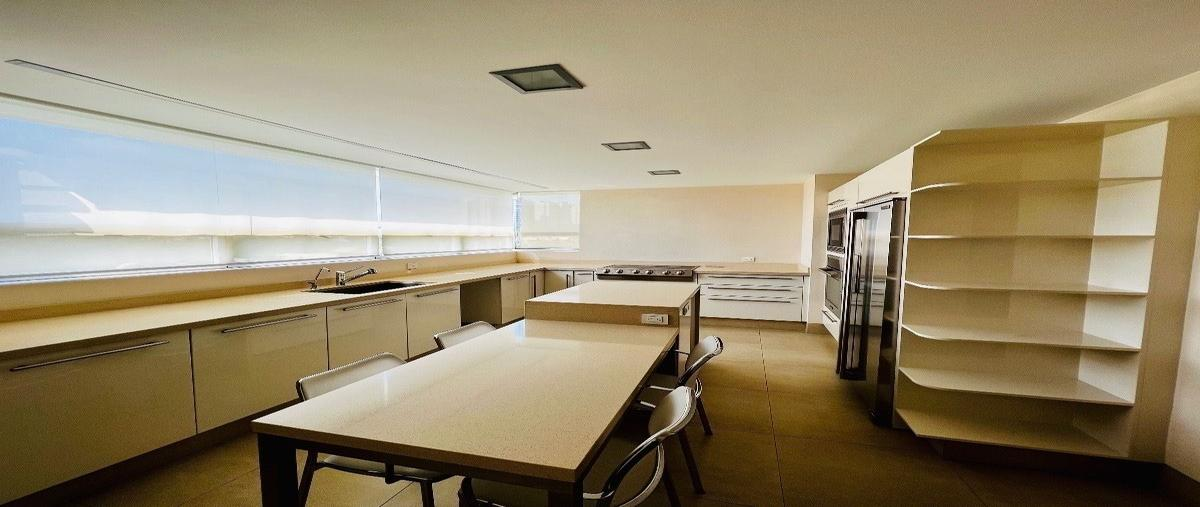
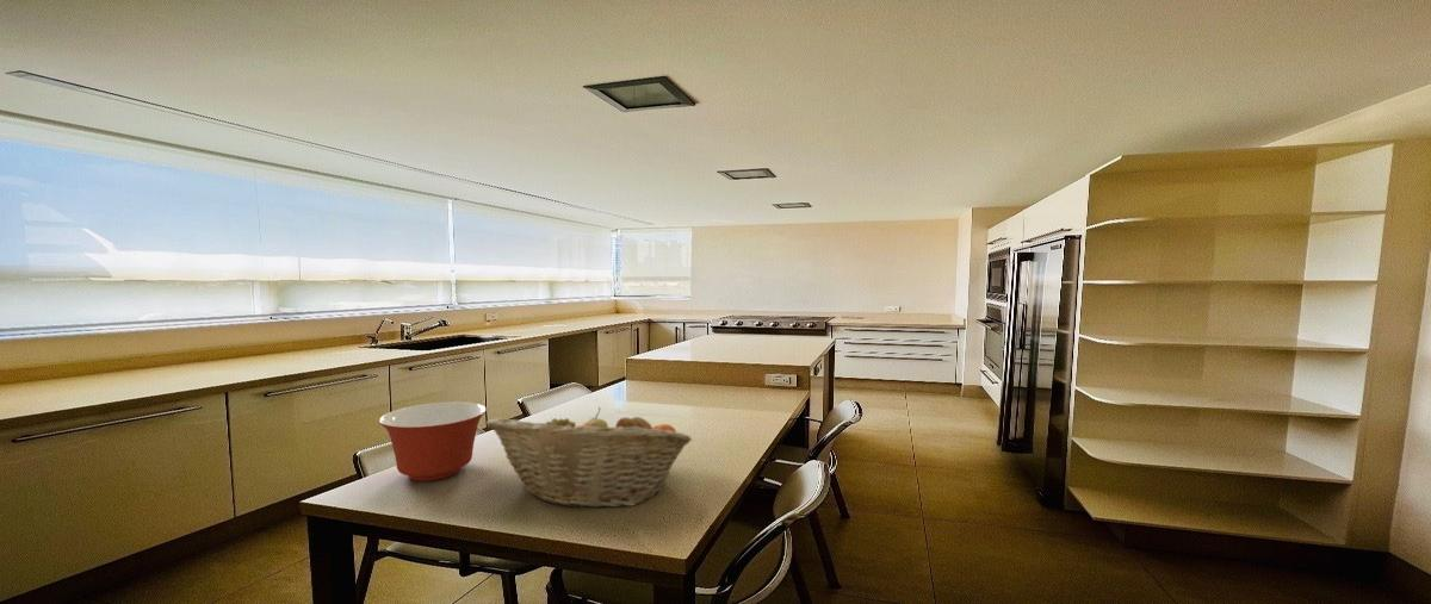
+ fruit basket (590, 444)
+ mixing bowl (435, 442)
